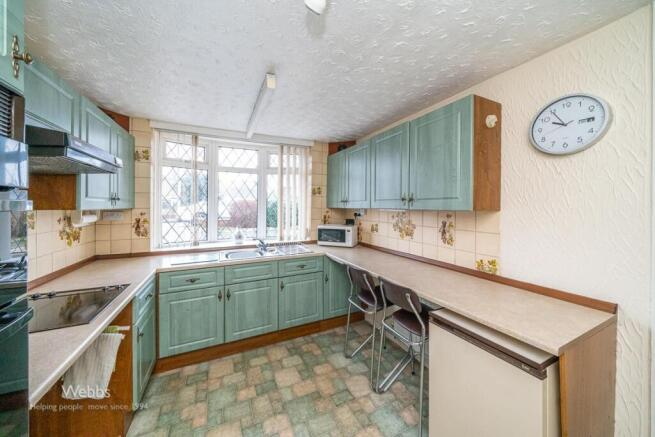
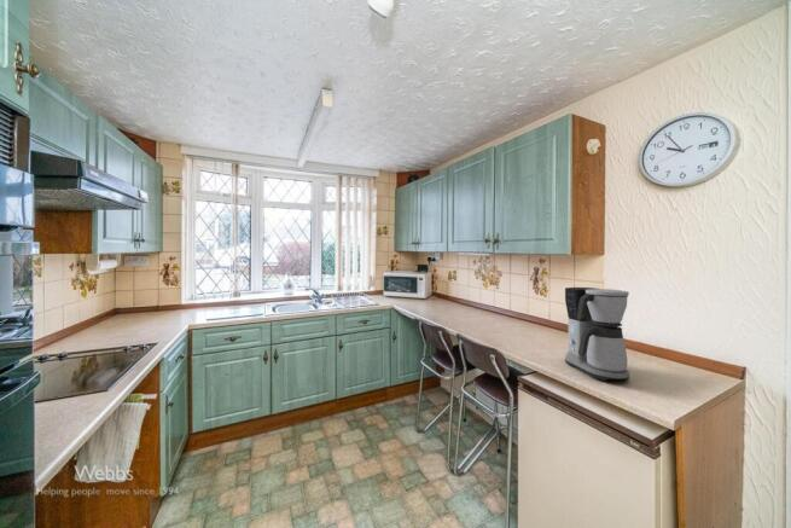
+ coffee maker (589, 329)
